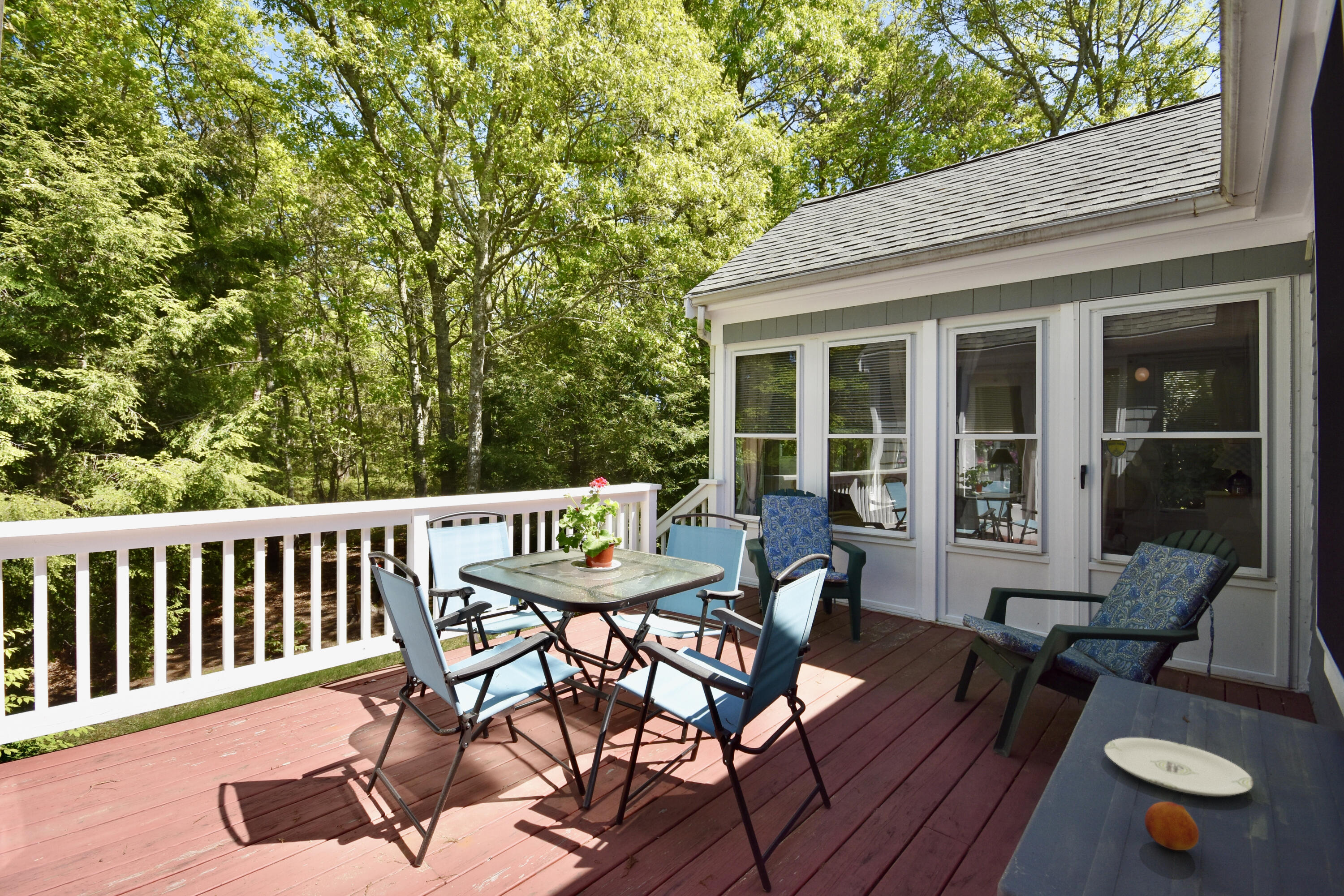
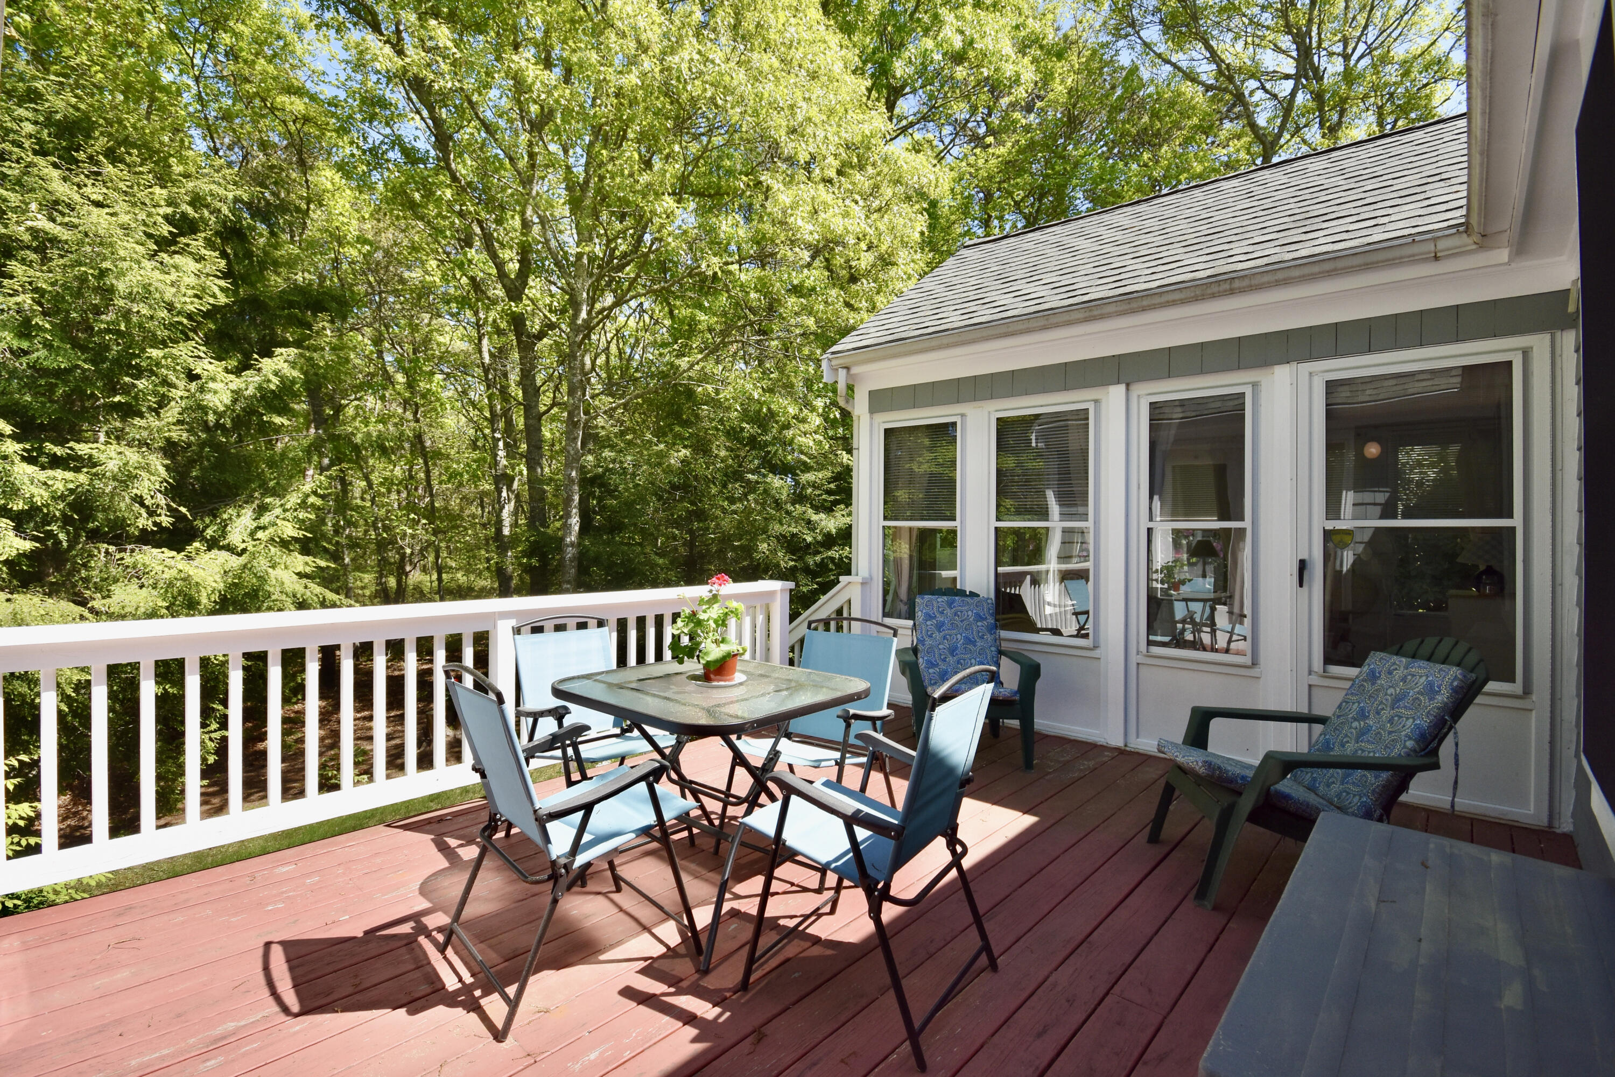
- plate (1175, 768)
- fruit (1172, 824)
